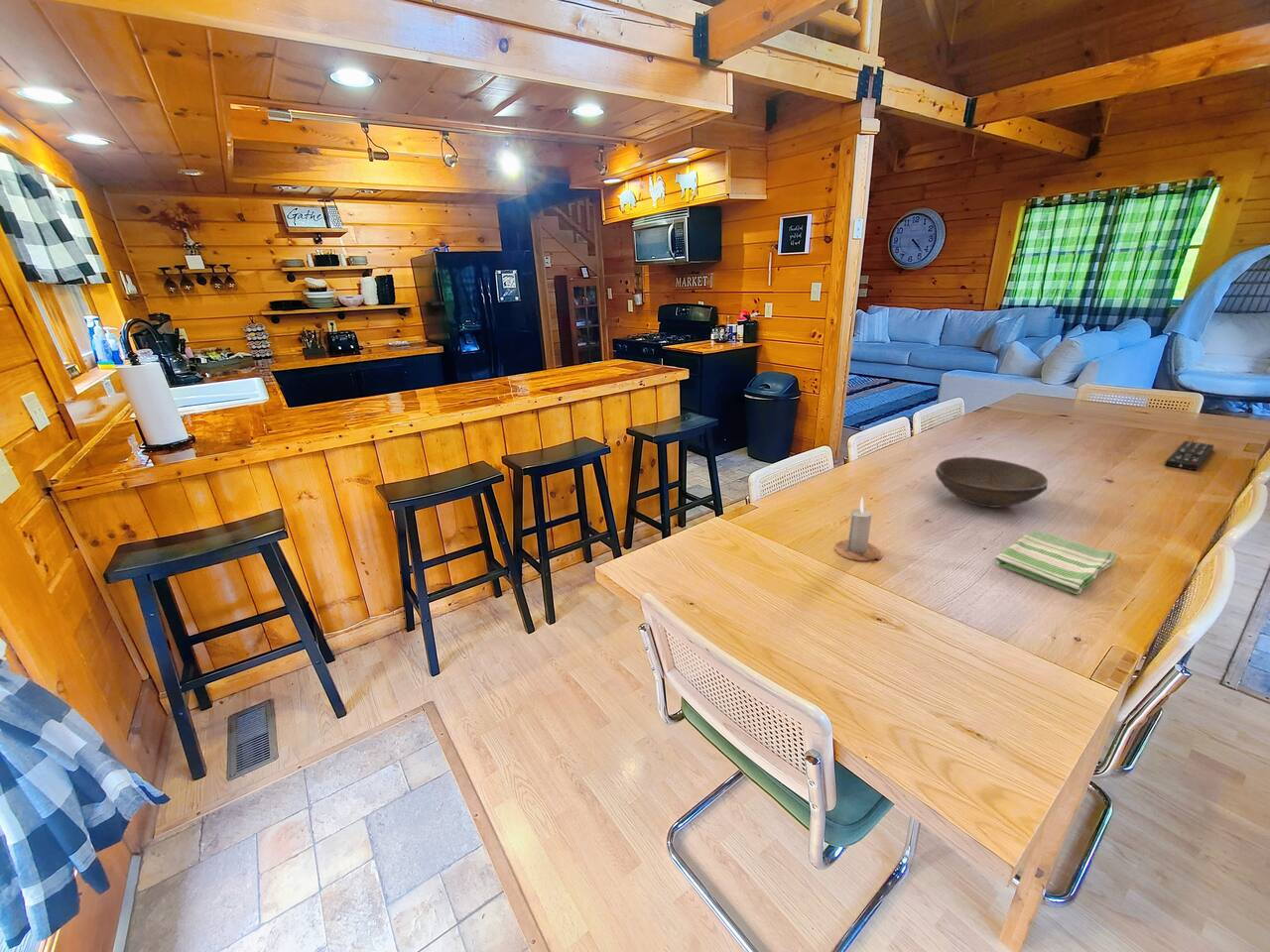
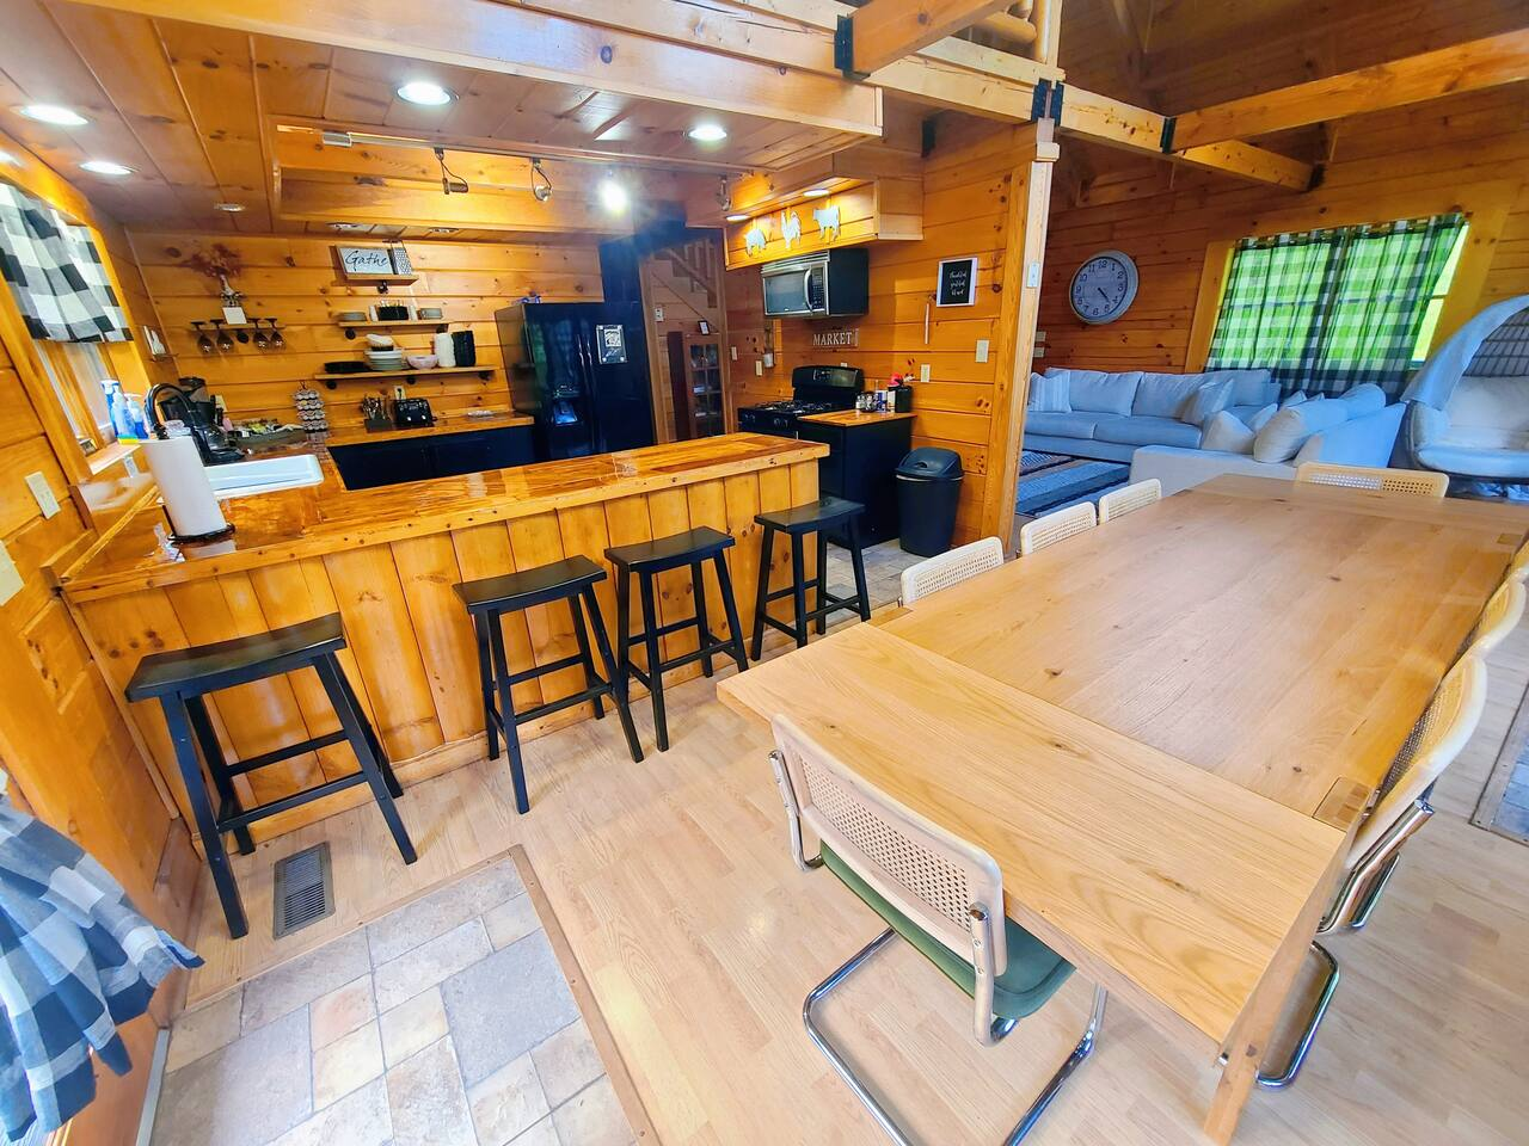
- dish towel (1054, 557)
- bowl (986, 486)
- remote control (1190, 454)
- candle (860, 524)
